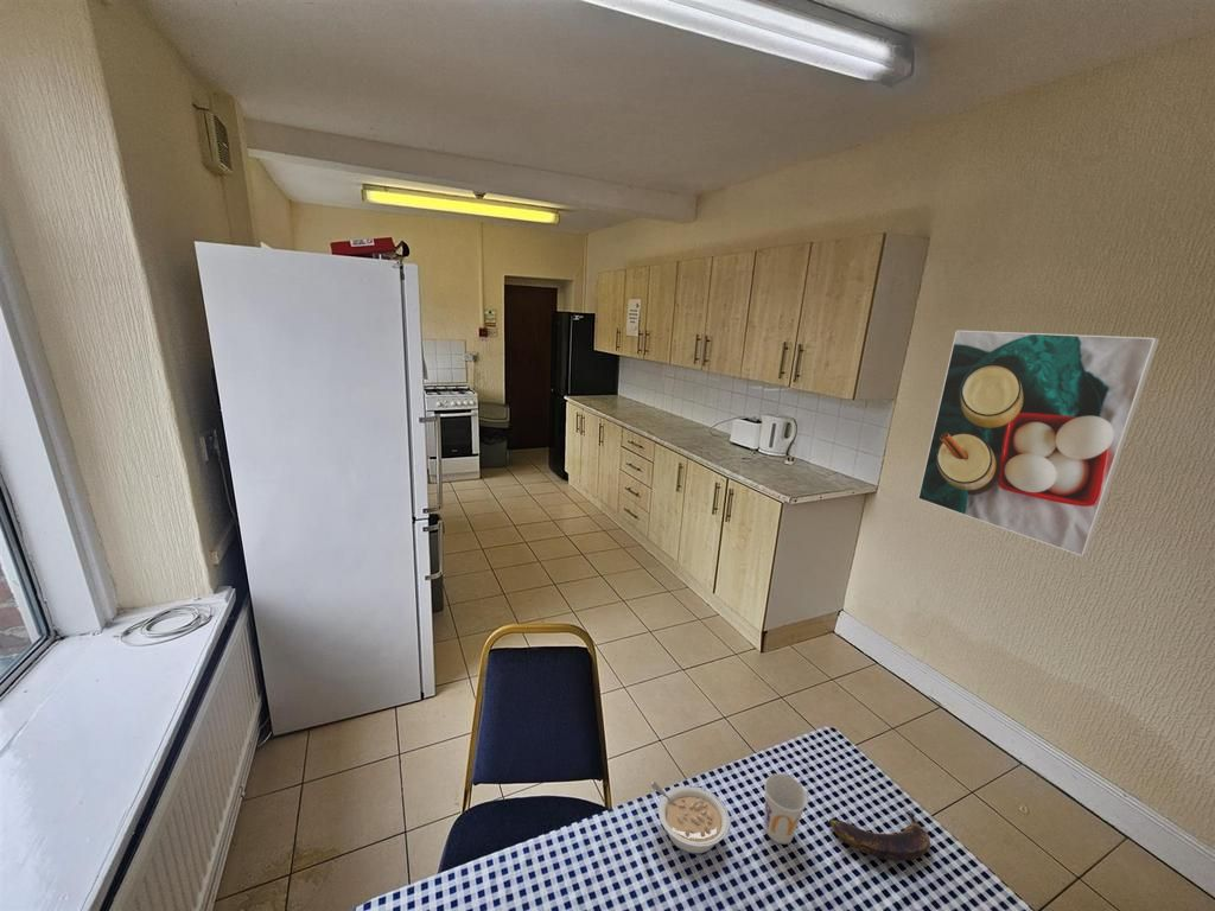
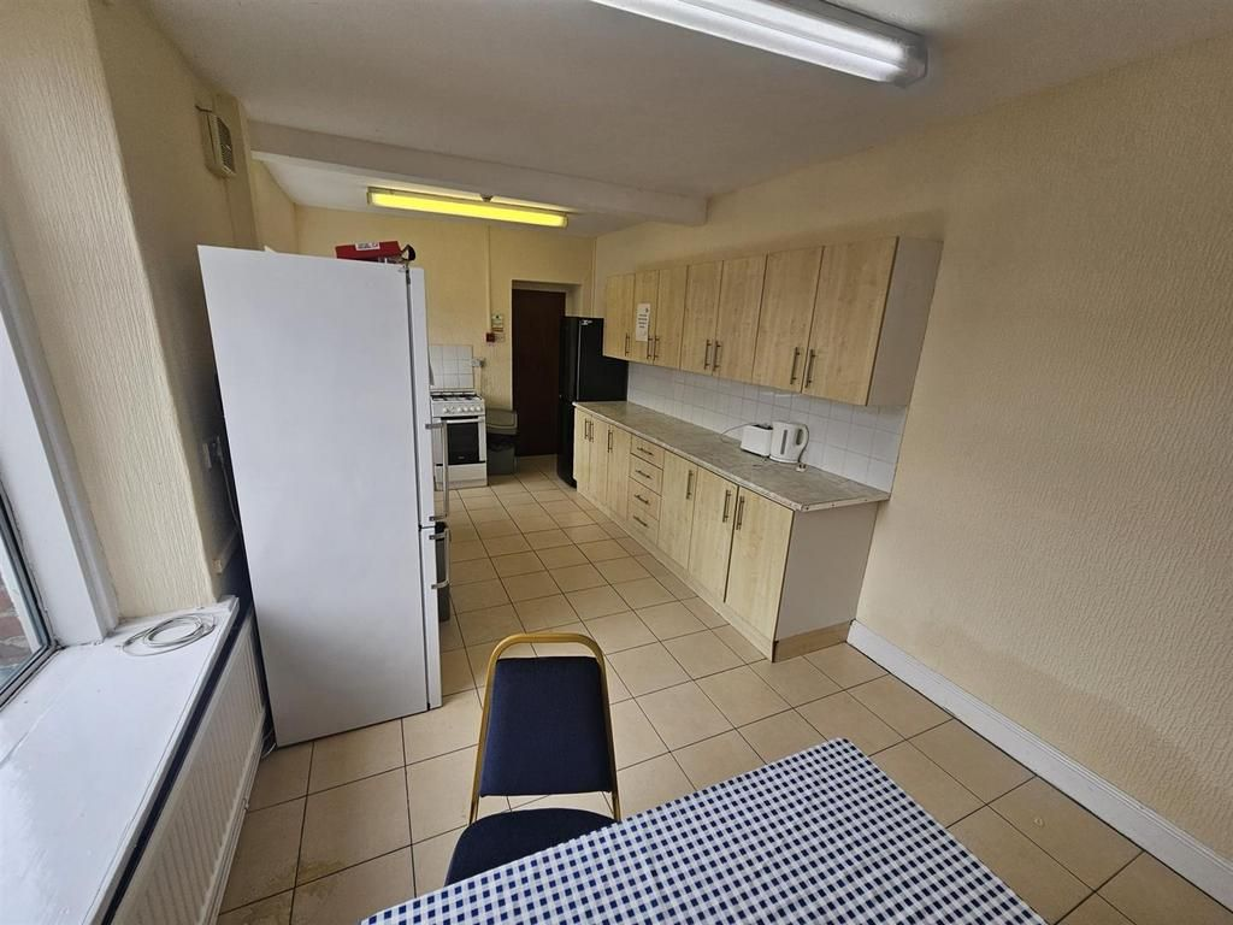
- legume (689, 821)
- banana (885, 834)
- cup (782, 810)
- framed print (1016, 433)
